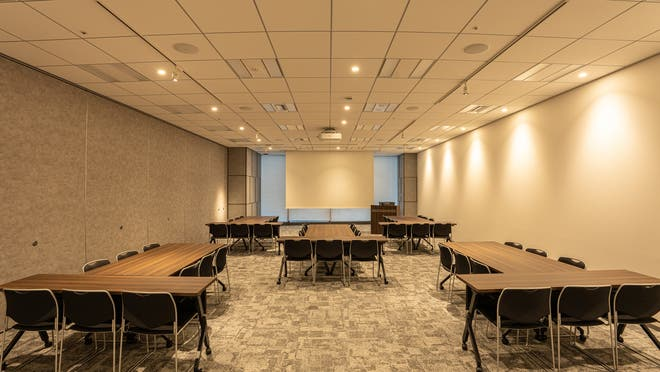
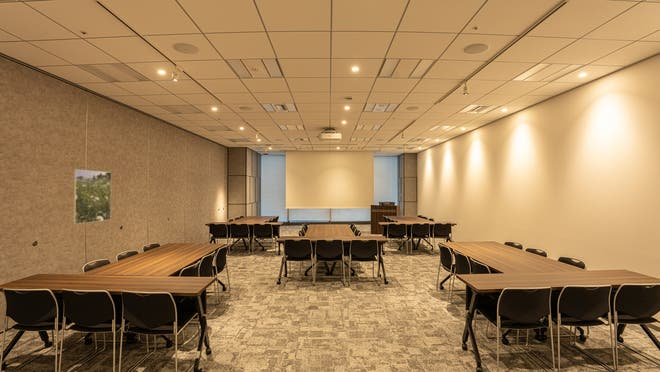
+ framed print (93, 196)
